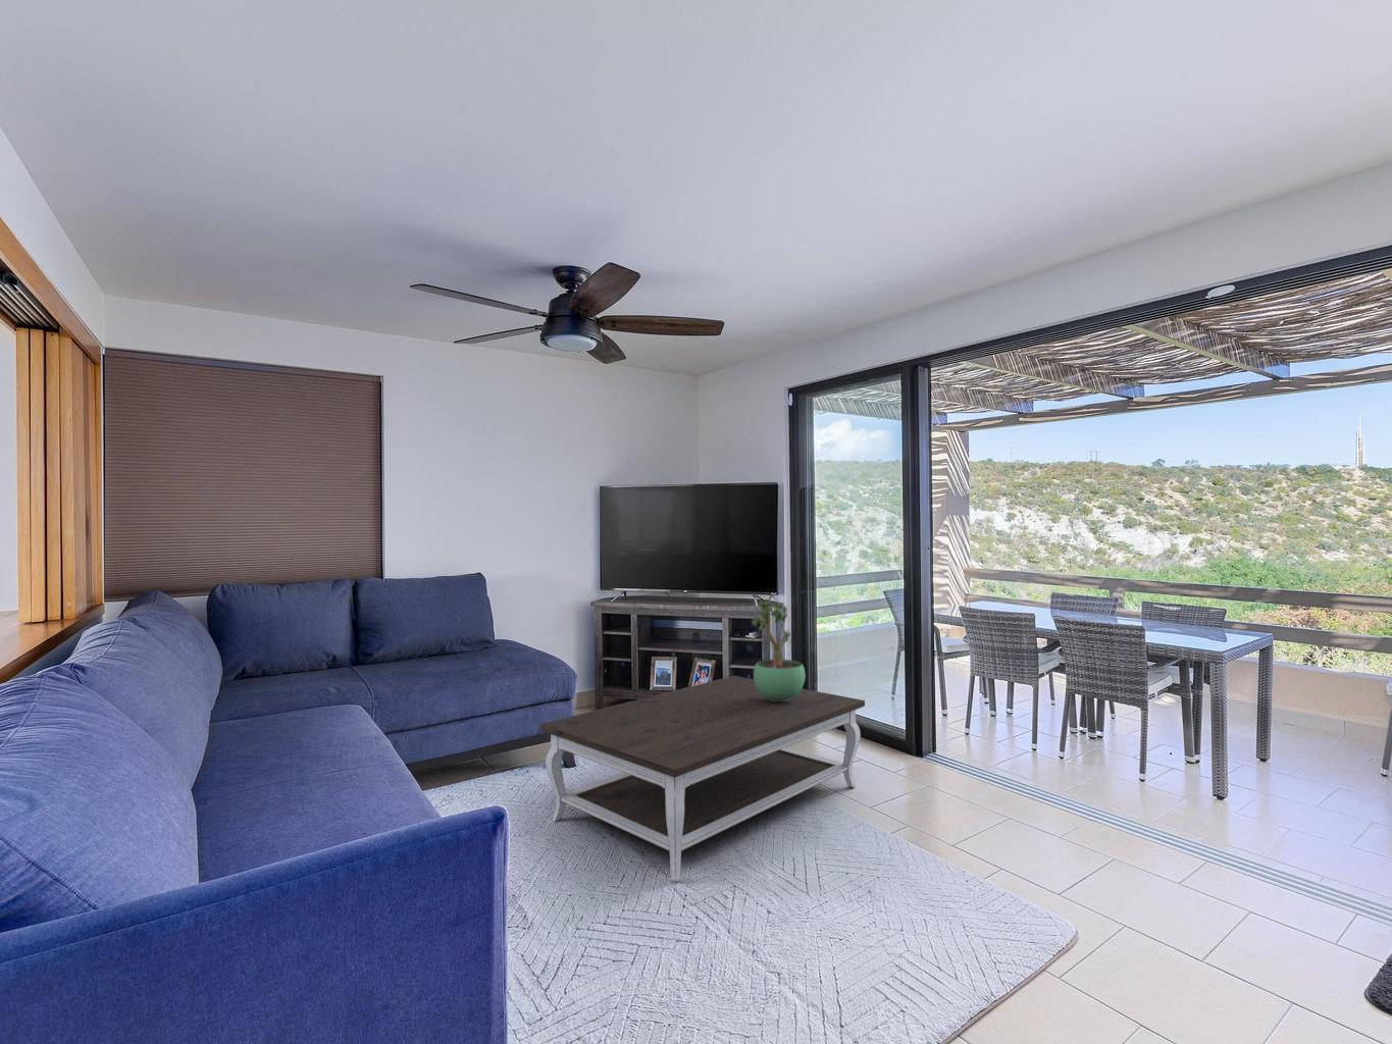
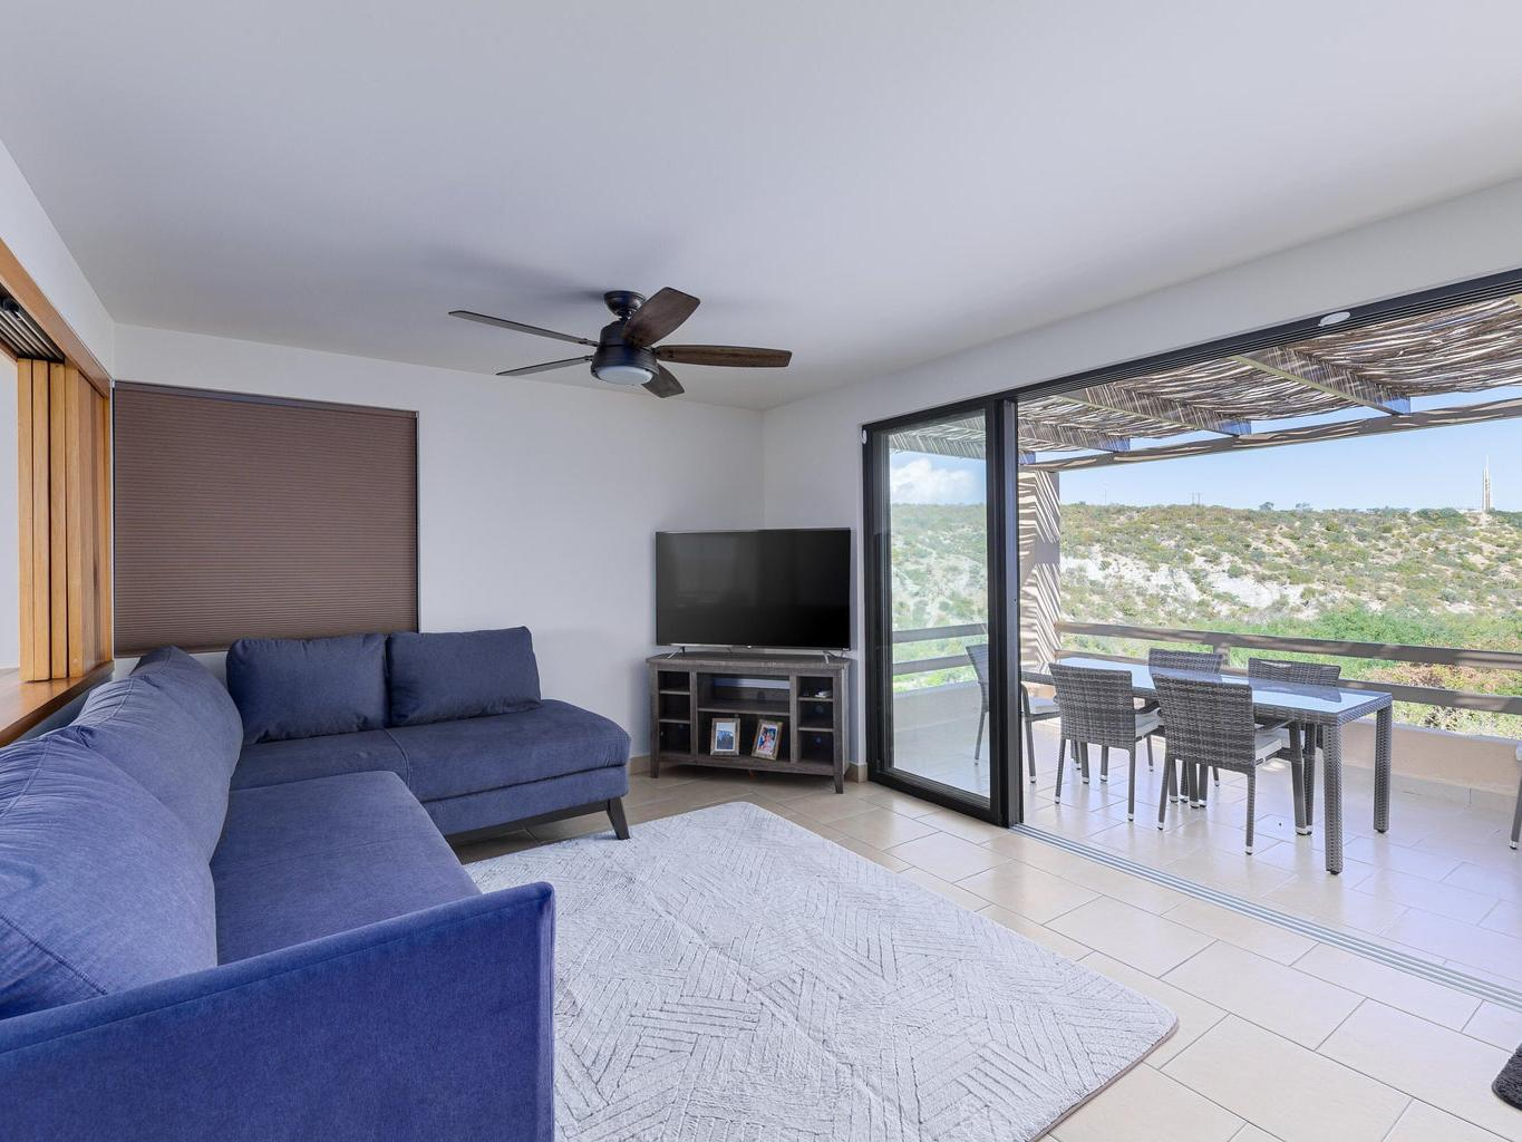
- potted plant (777, 649)
- coffee table (712, 757)
